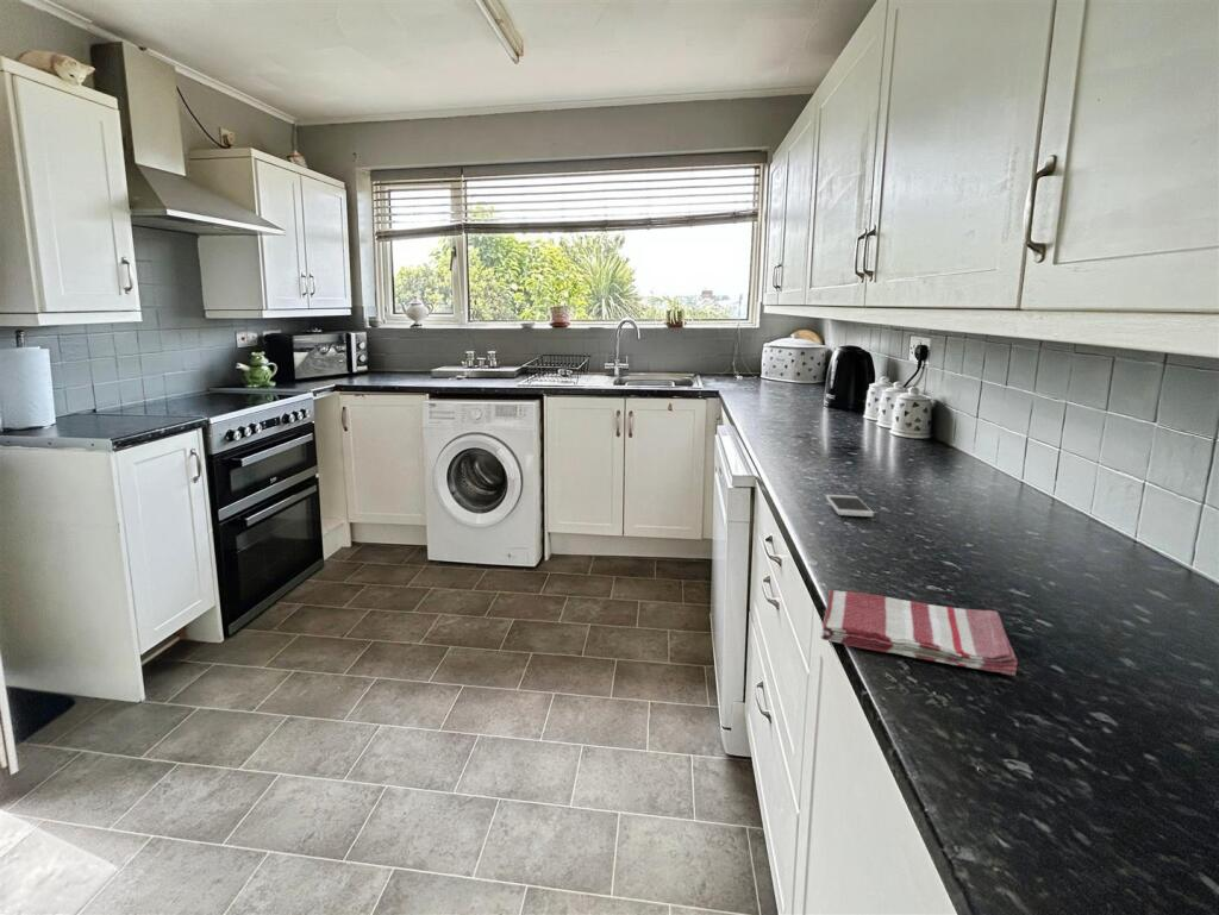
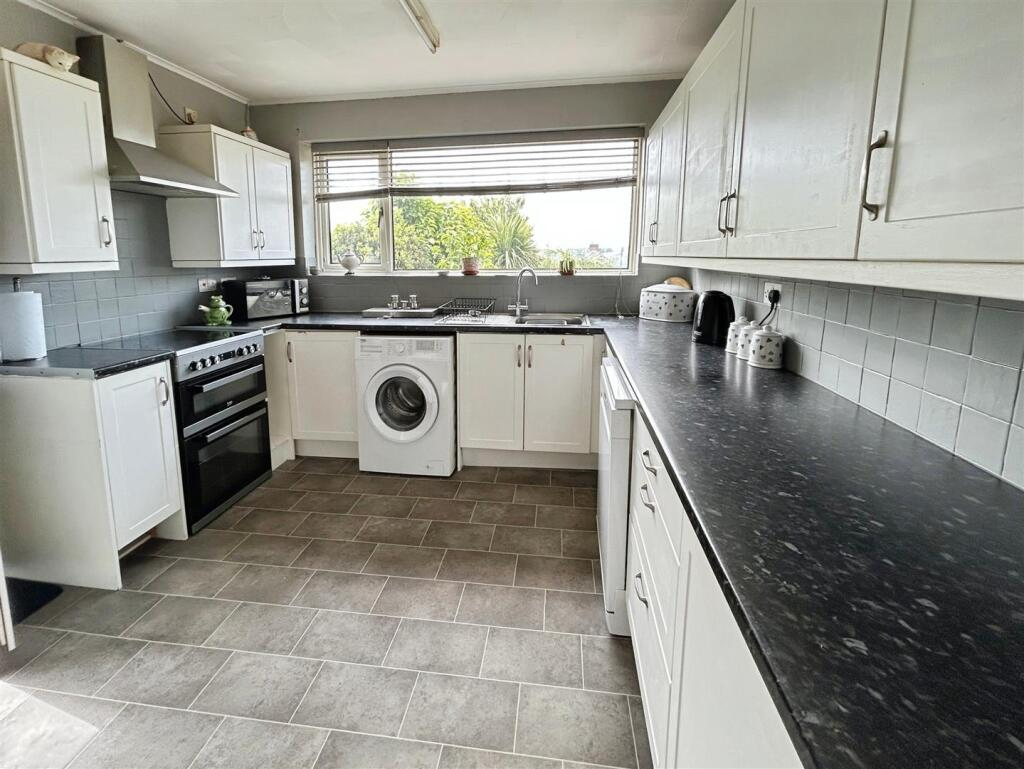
- smartphone (848, 504)
- dish towel (912, 623)
